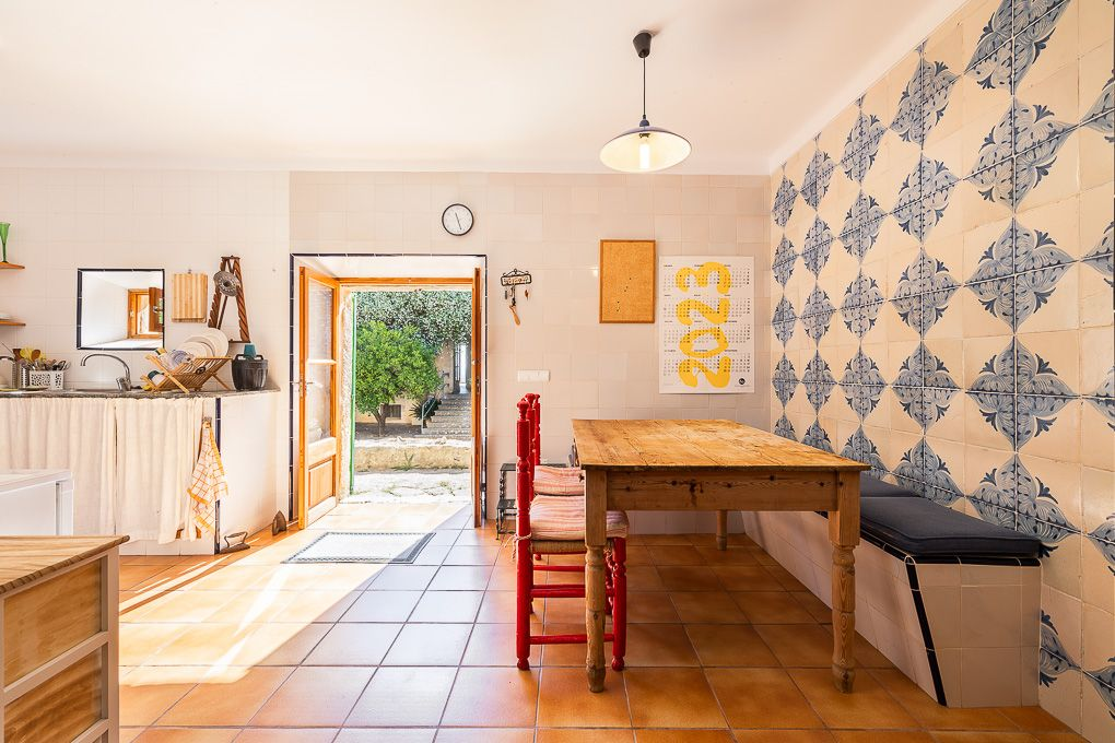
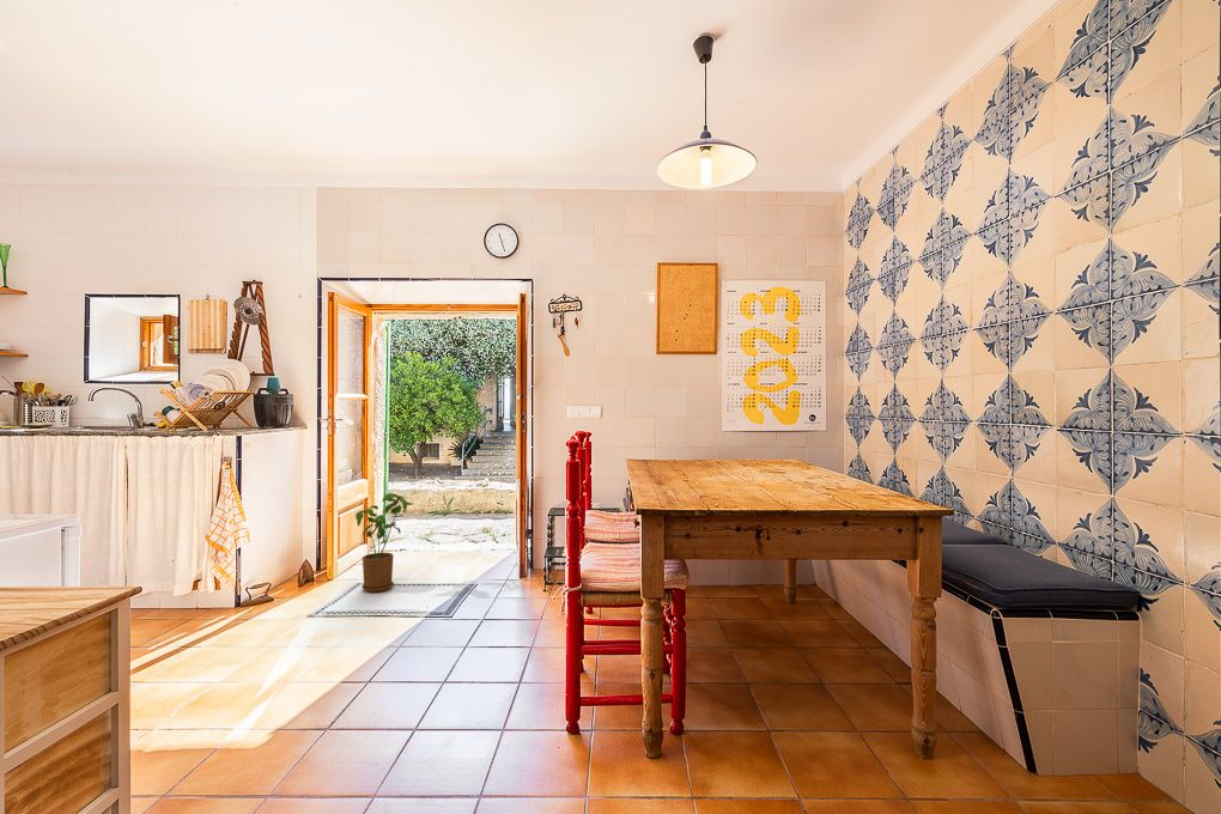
+ house plant (378, 541)
